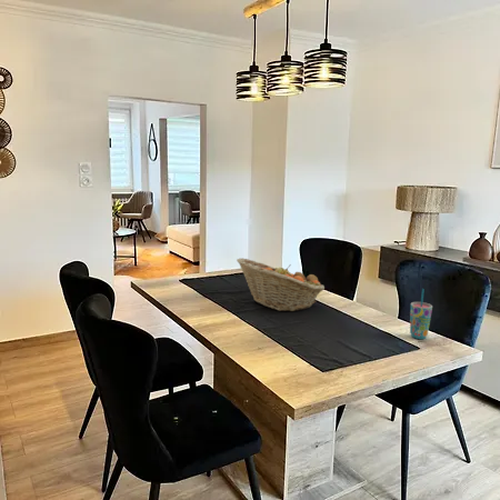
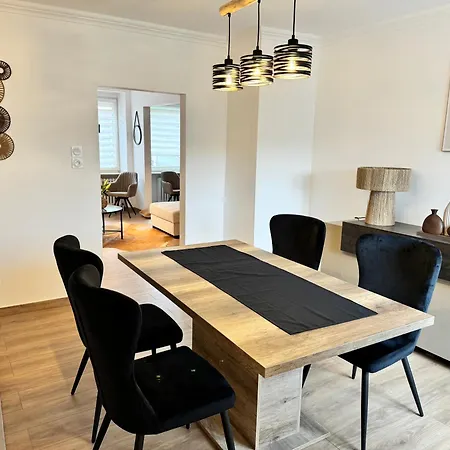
- cup (420, 312)
- fruit basket (279, 280)
